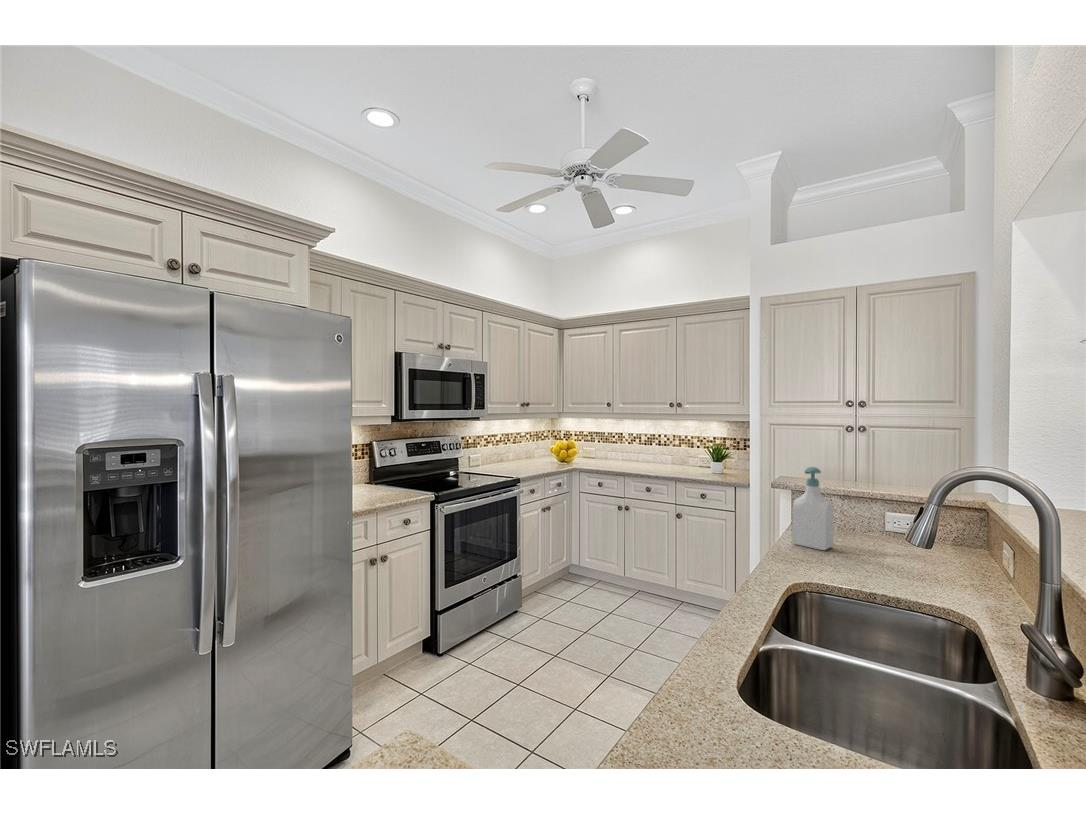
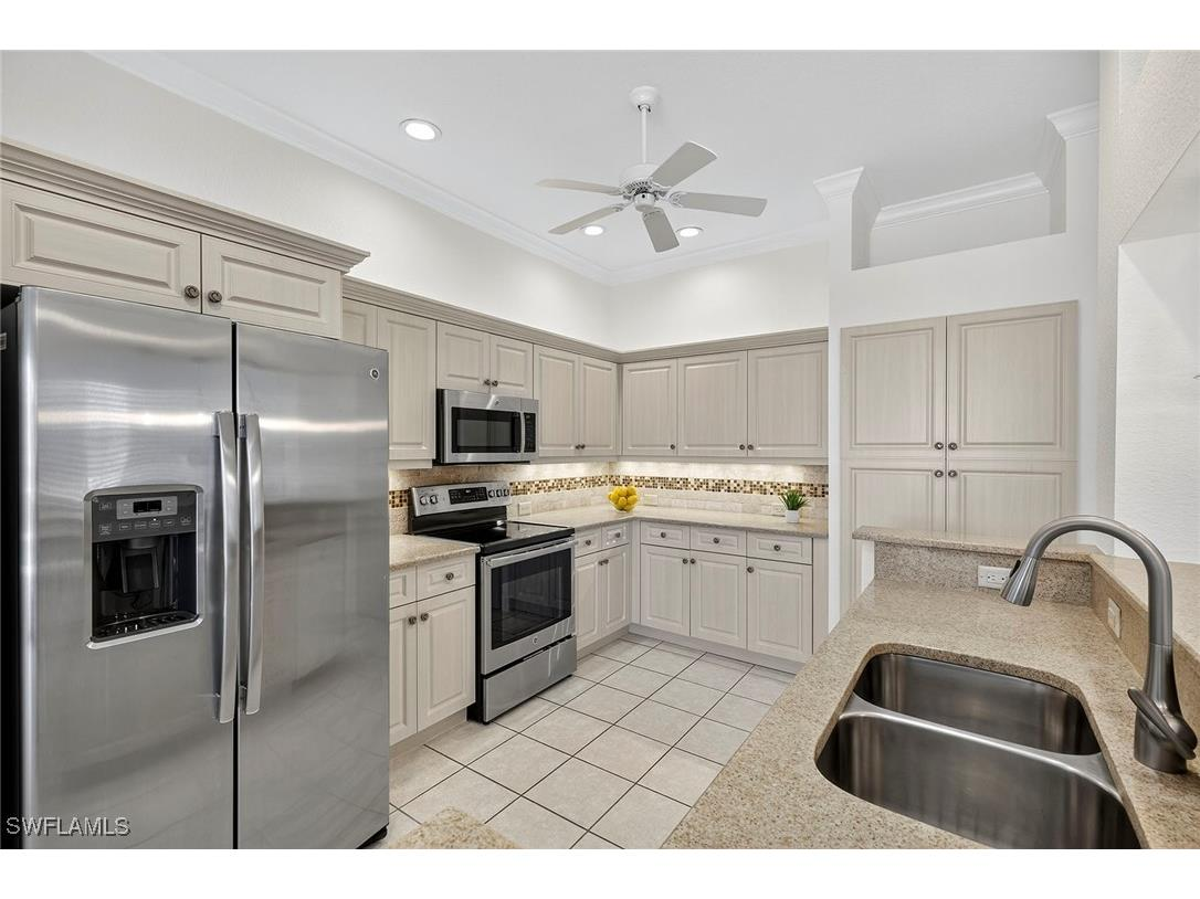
- soap bottle (811, 506)
